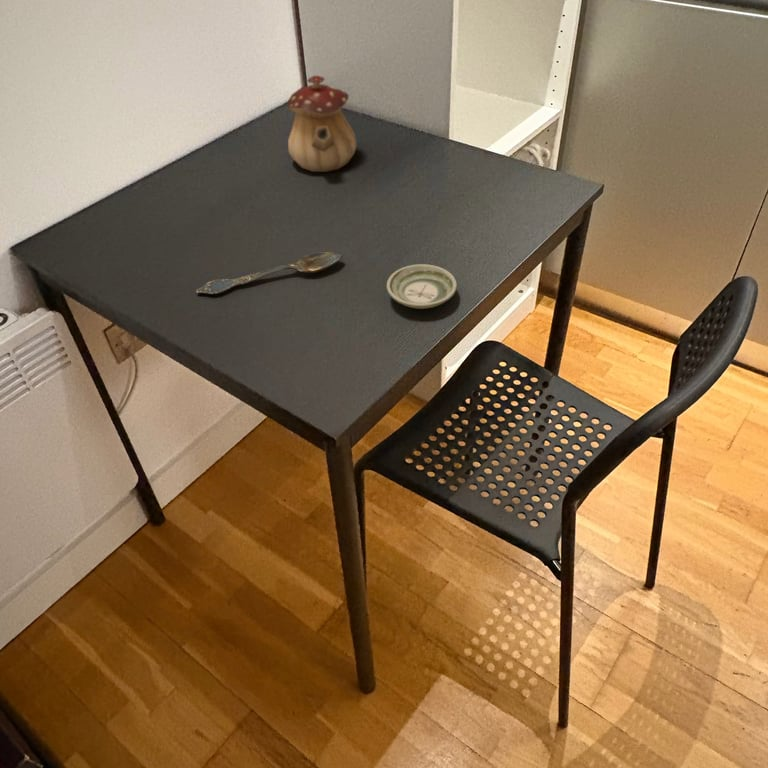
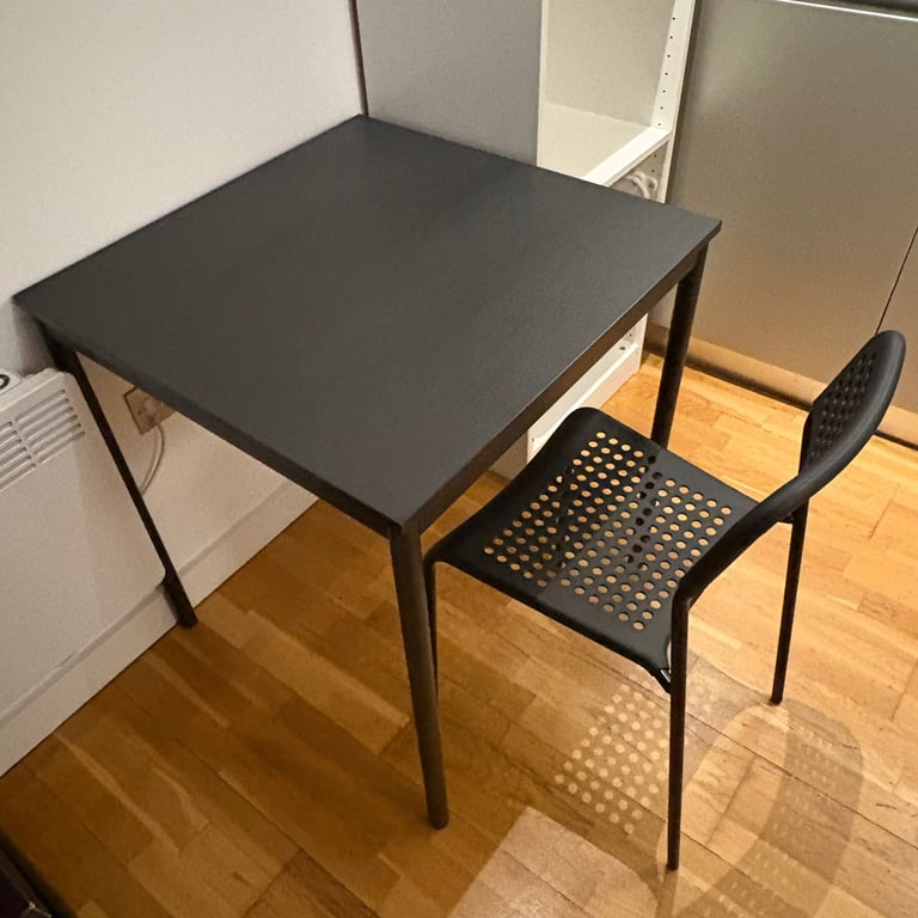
- teapot (319, 116)
- spoon (270, 273)
- saucer (421, 290)
